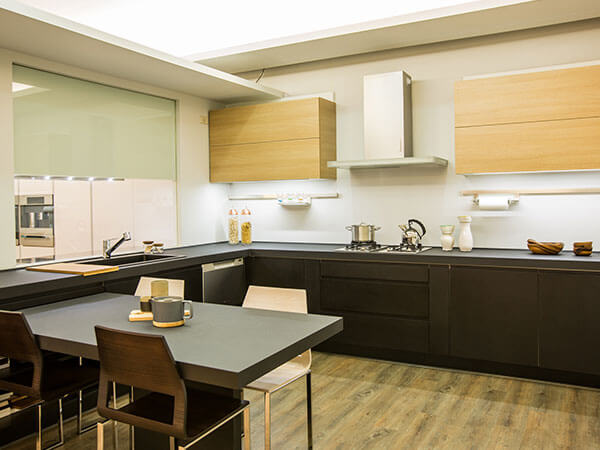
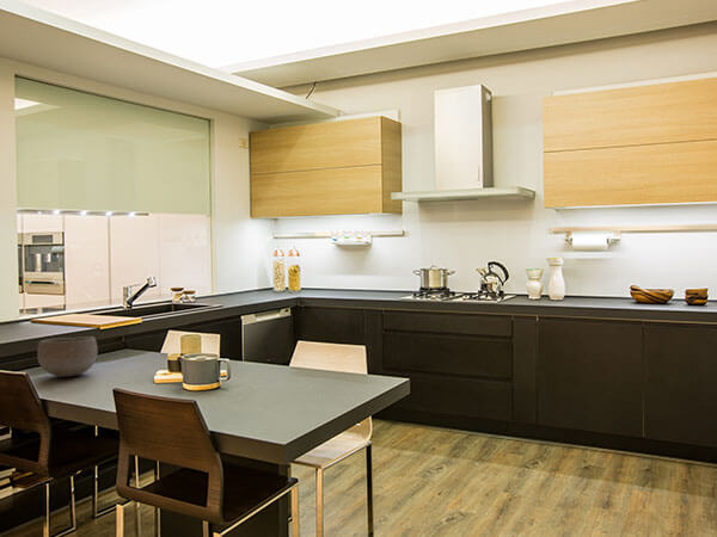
+ bowl (68, 357)
